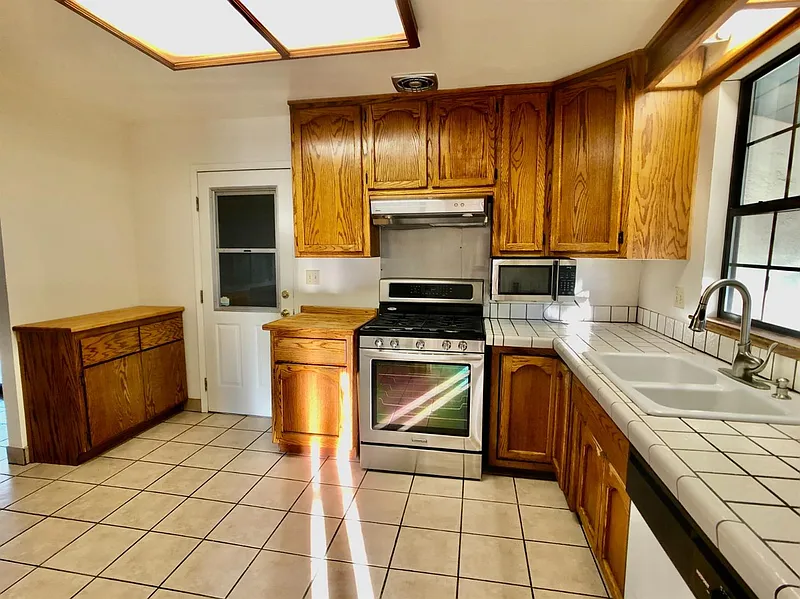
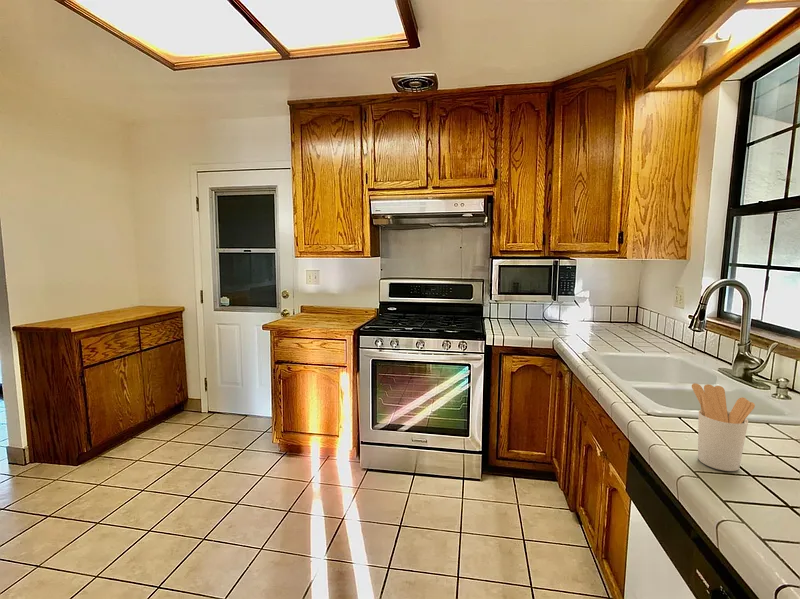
+ utensil holder (715, 423)
